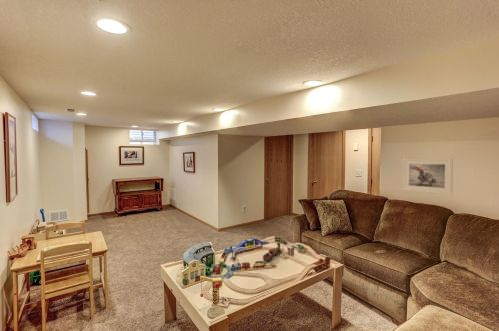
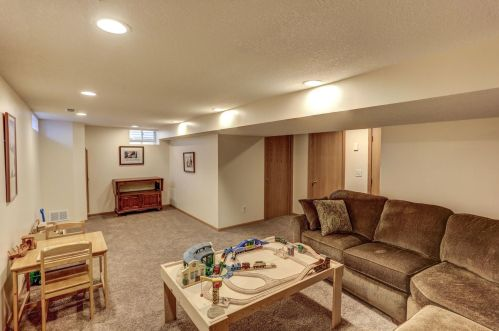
- toy train (273, 251)
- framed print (426, 175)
